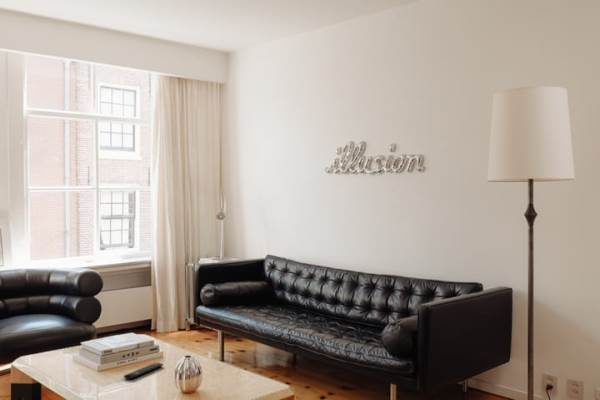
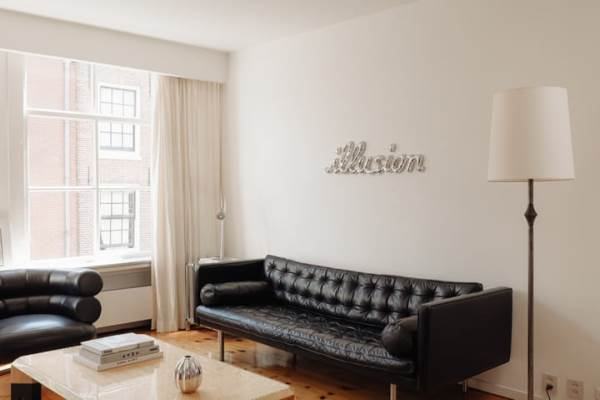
- remote control (144, 370)
